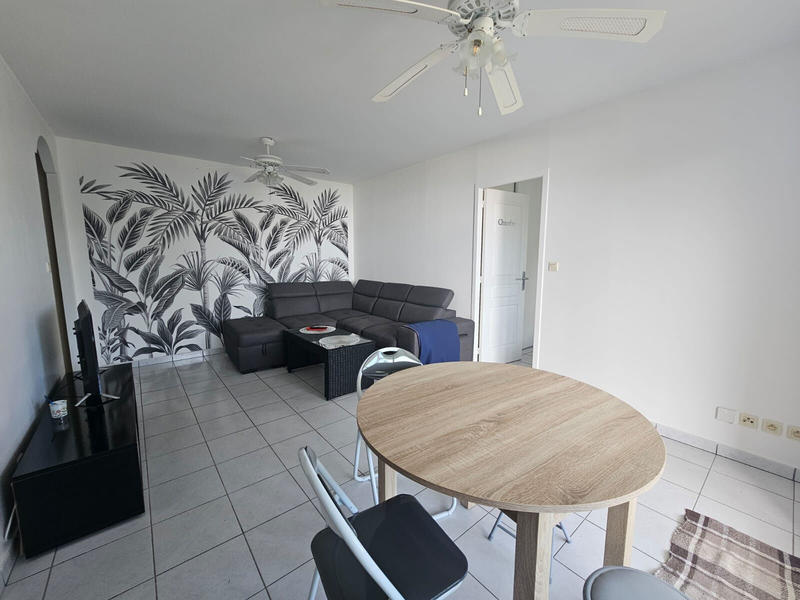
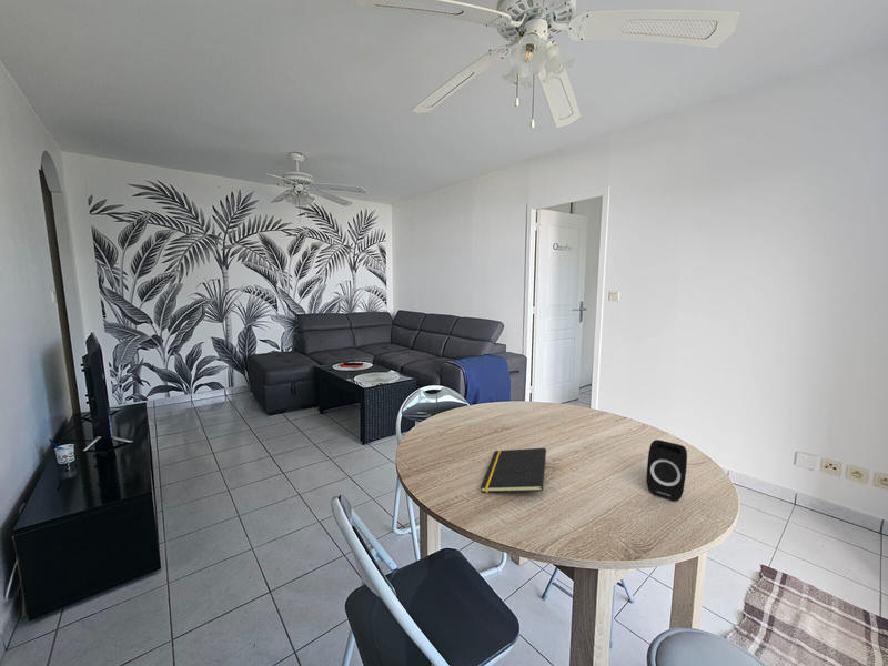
+ notepad (515, 468)
+ speaker (668, 464)
